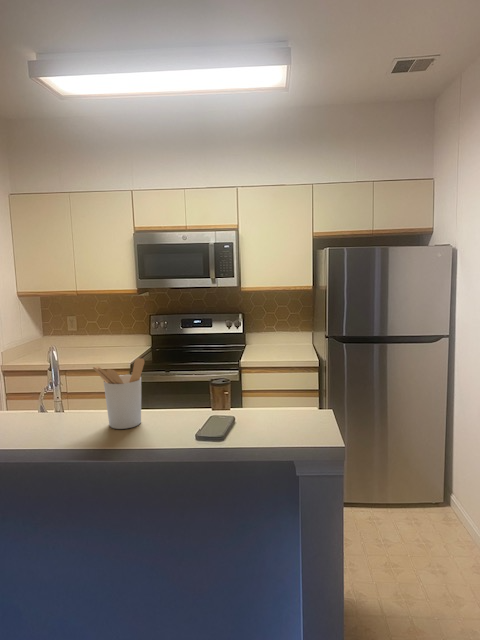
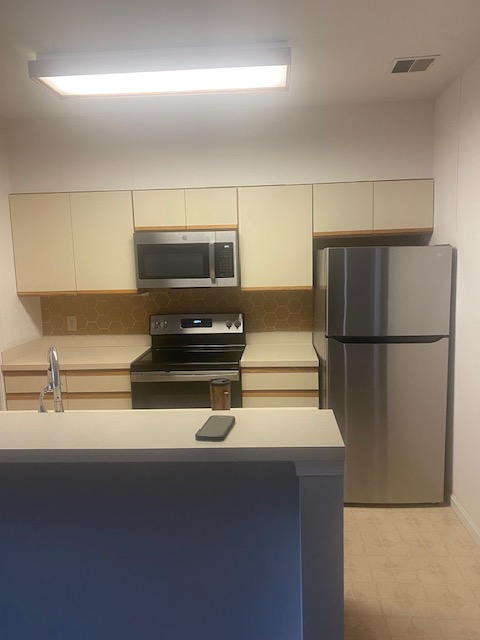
- utensil holder (118, 393)
